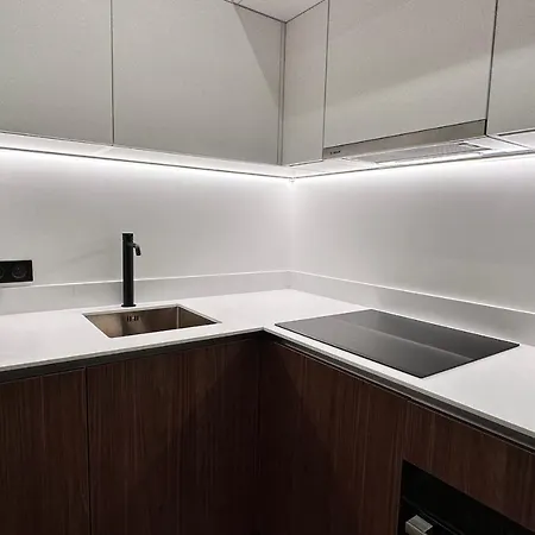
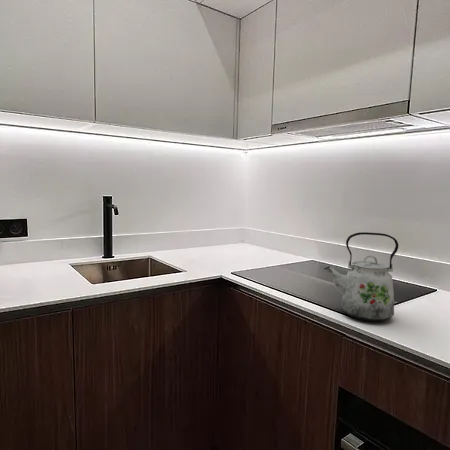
+ kettle (359, 273)
